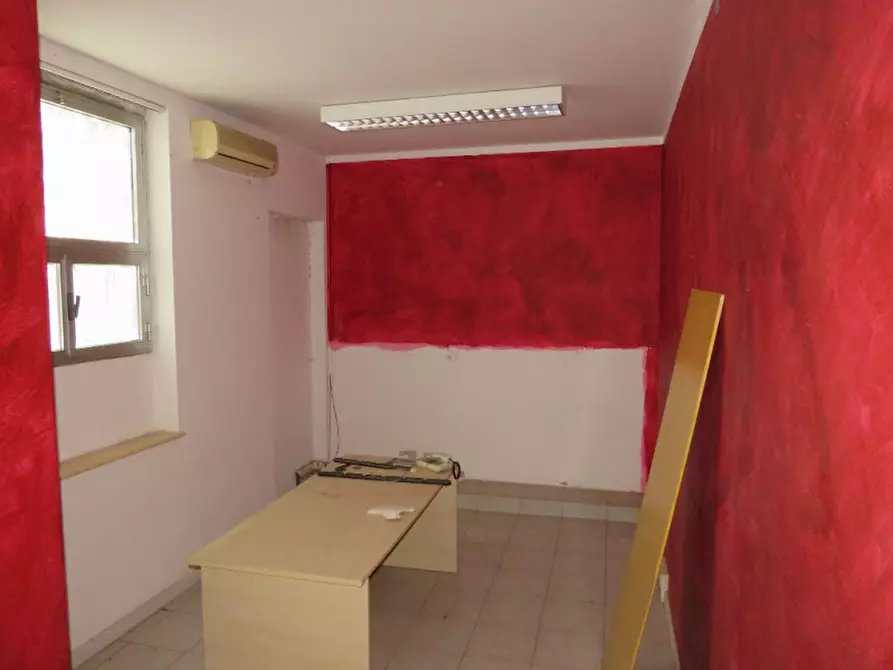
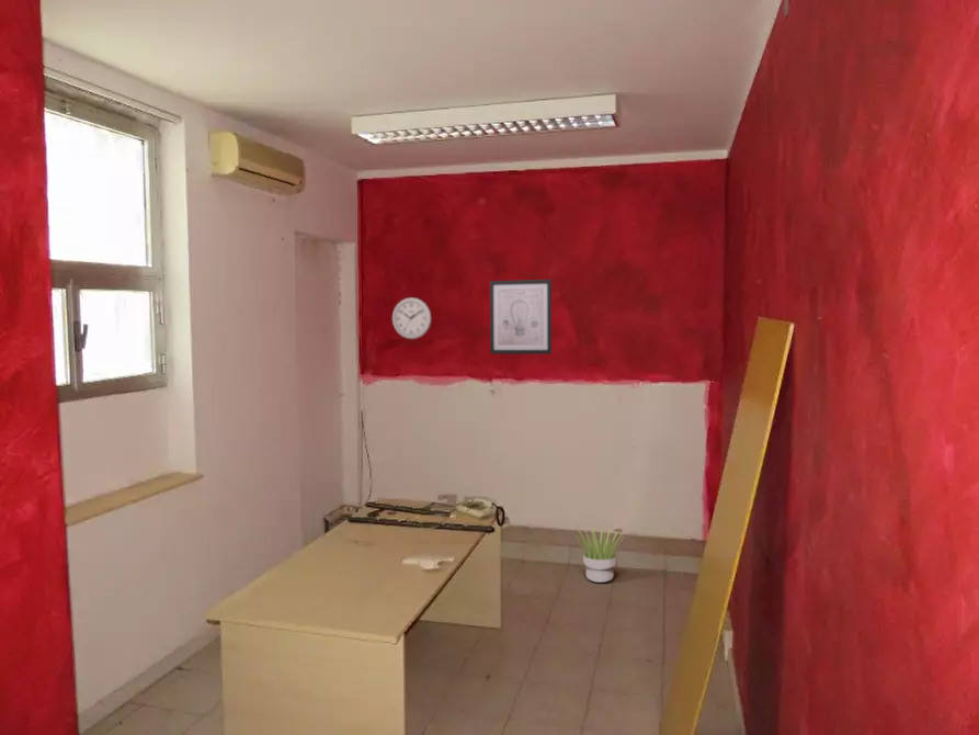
+ wall art (520, 317)
+ wall clock (411, 318)
+ potted plant (599, 556)
